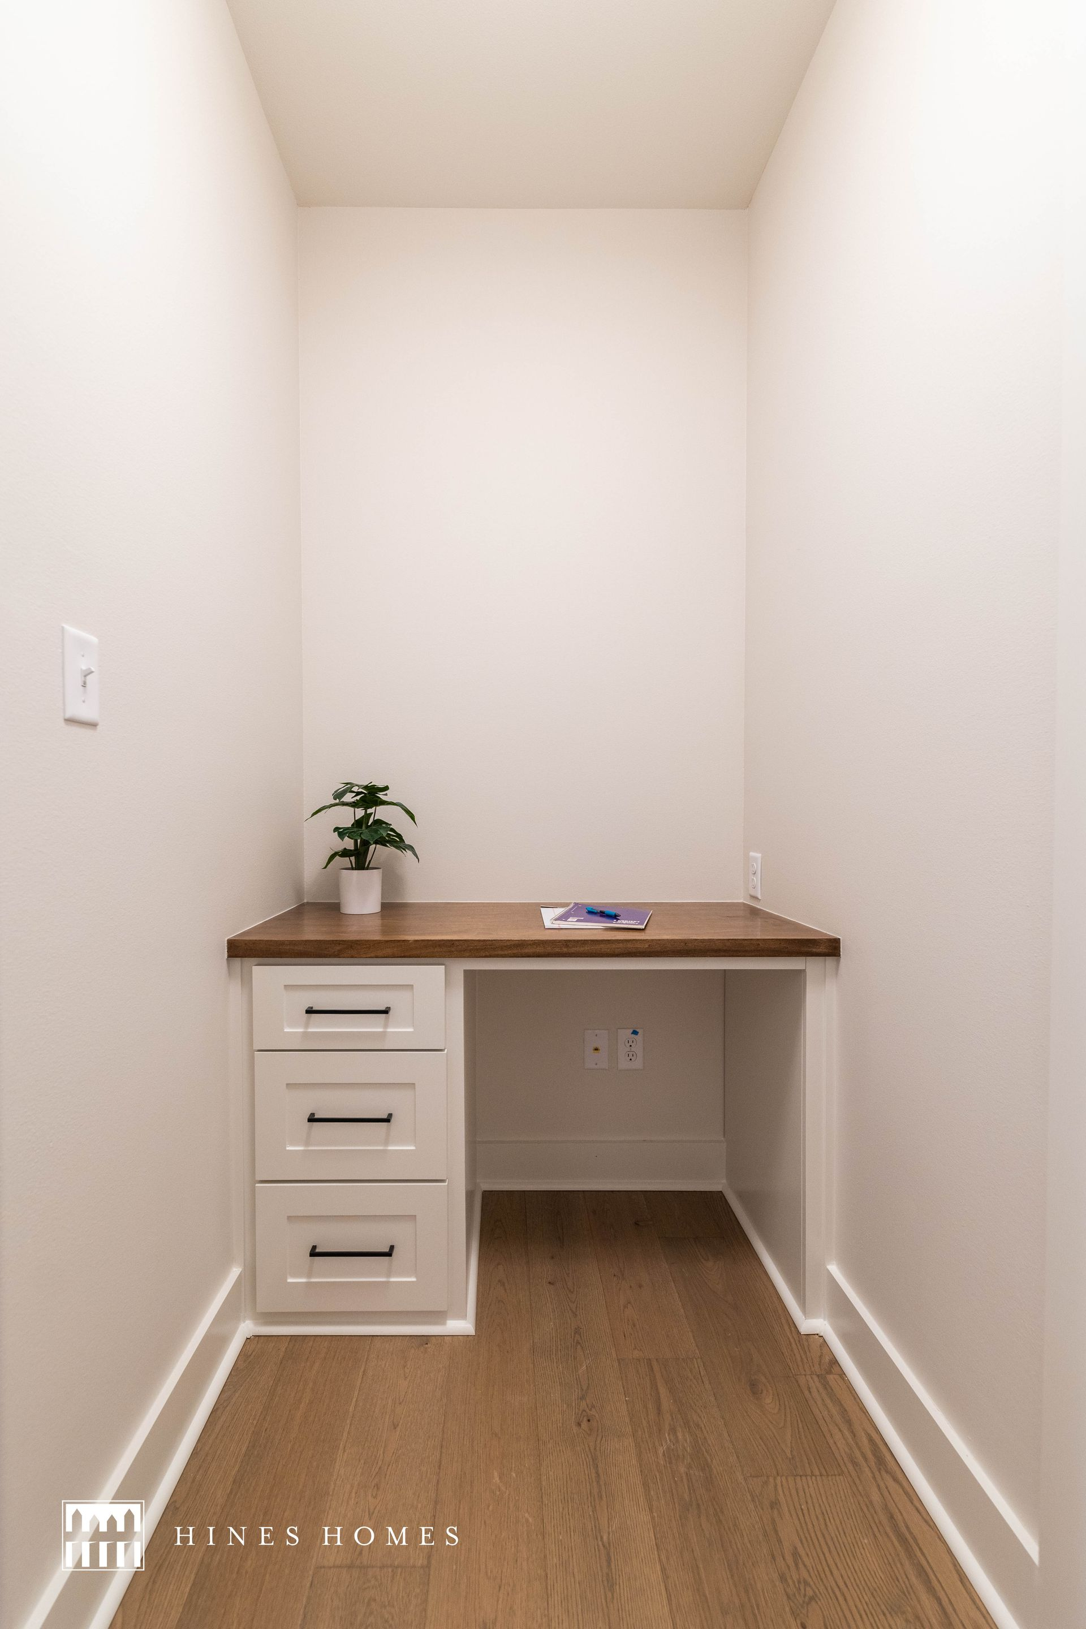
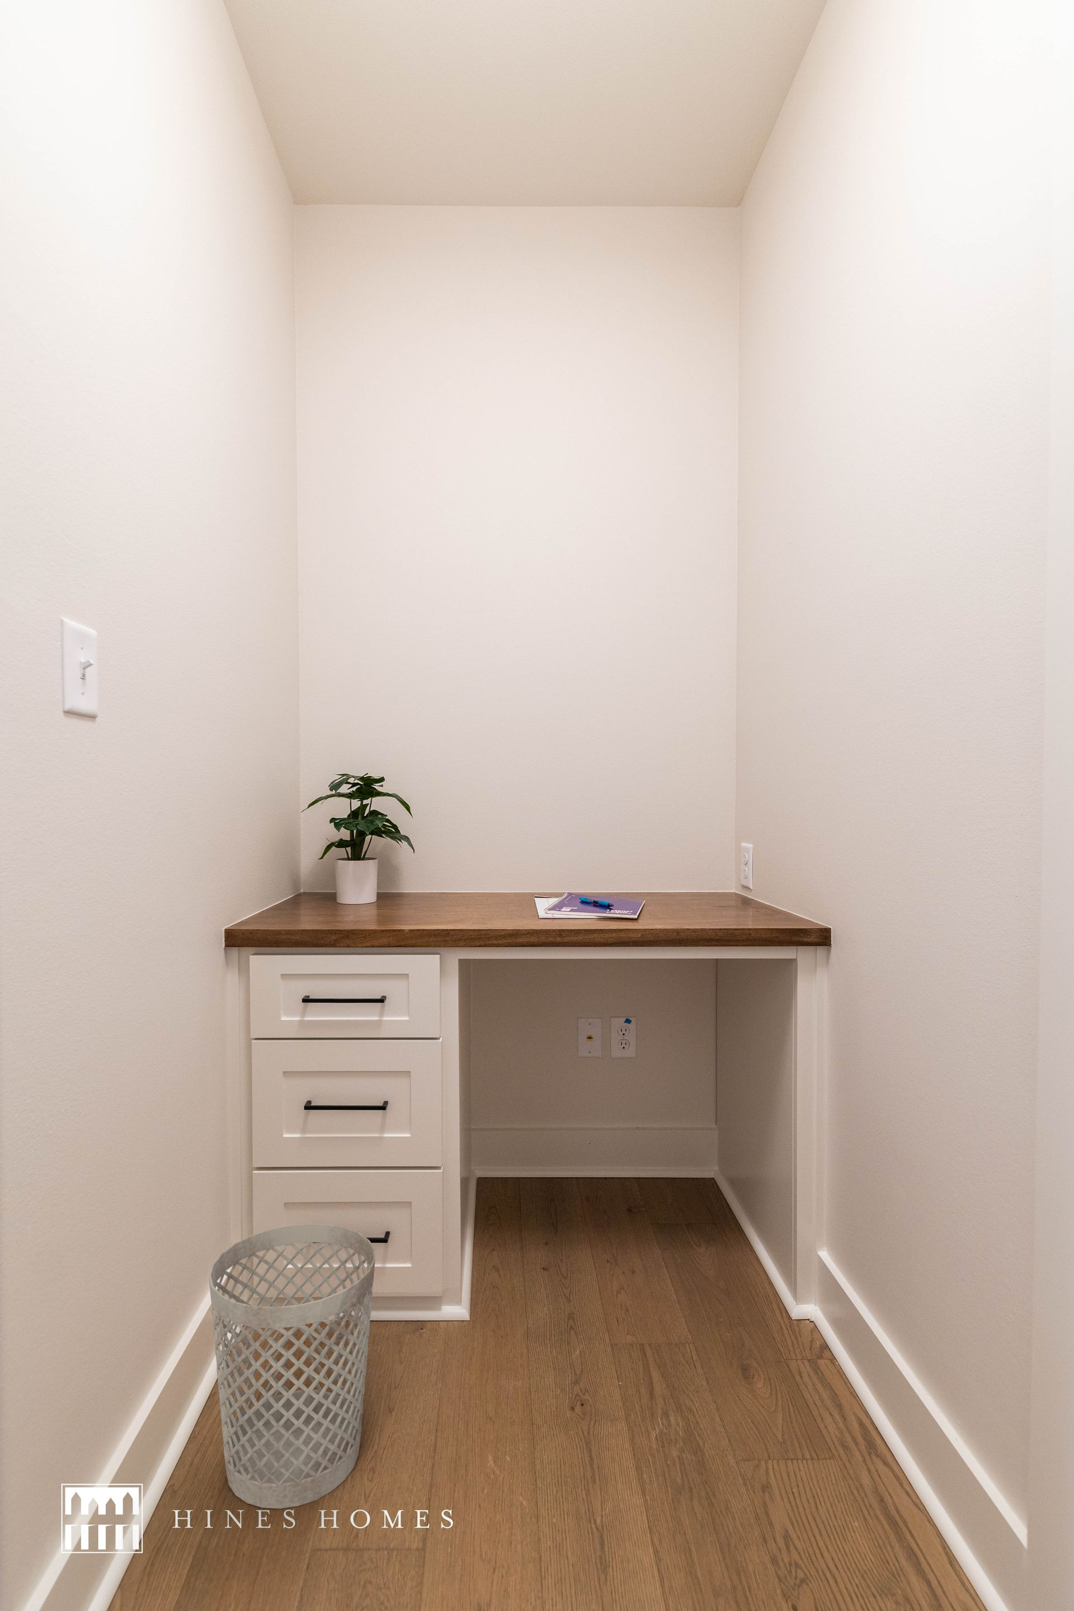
+ wastebasket (294, 1359)
